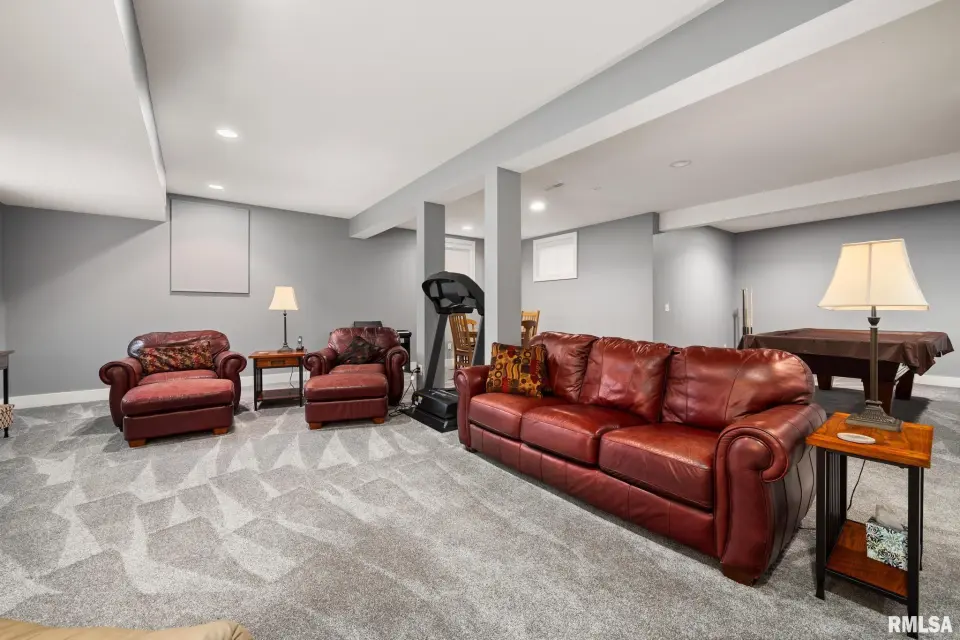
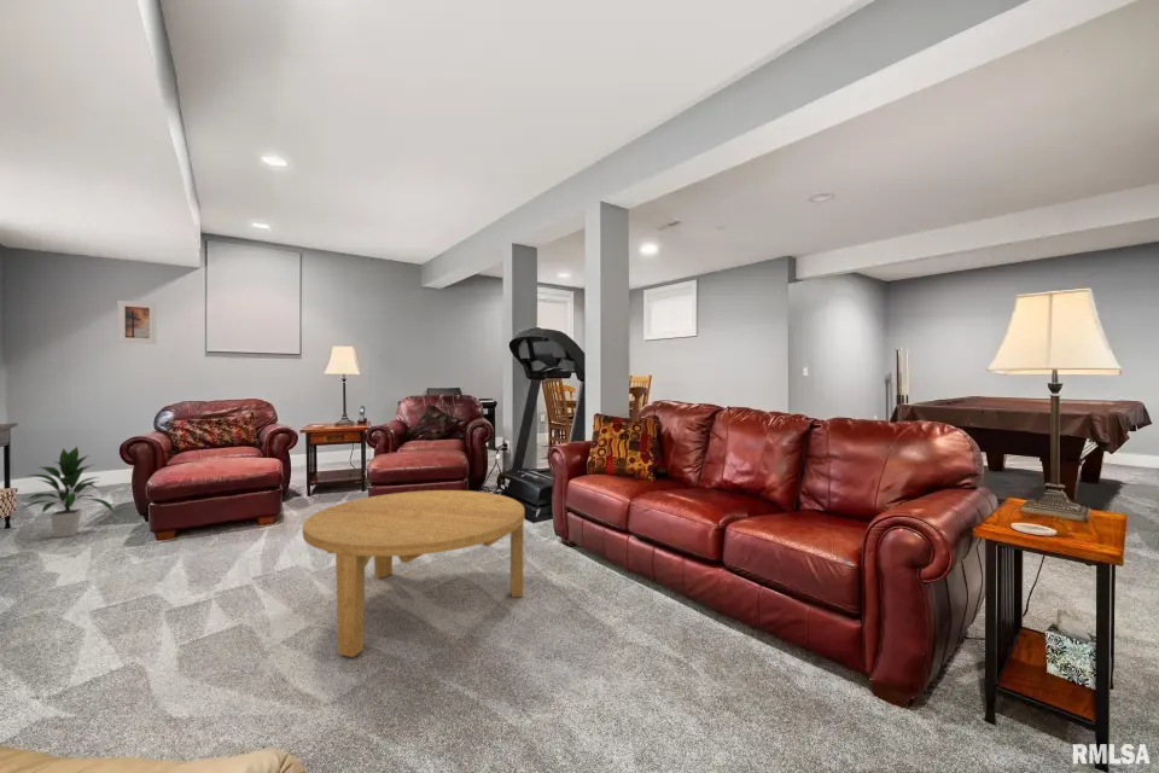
+ indoor plant (69, 490)
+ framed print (136, 322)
+ coffee table (419, 556)
